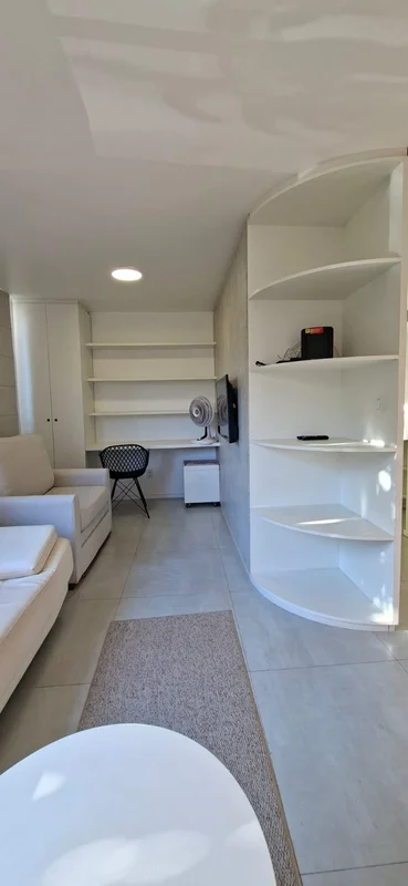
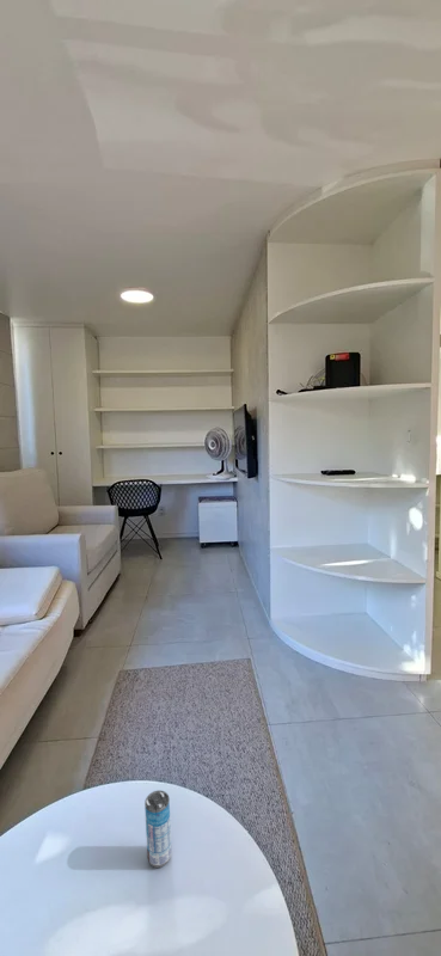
+ beverage can (158, 828)
